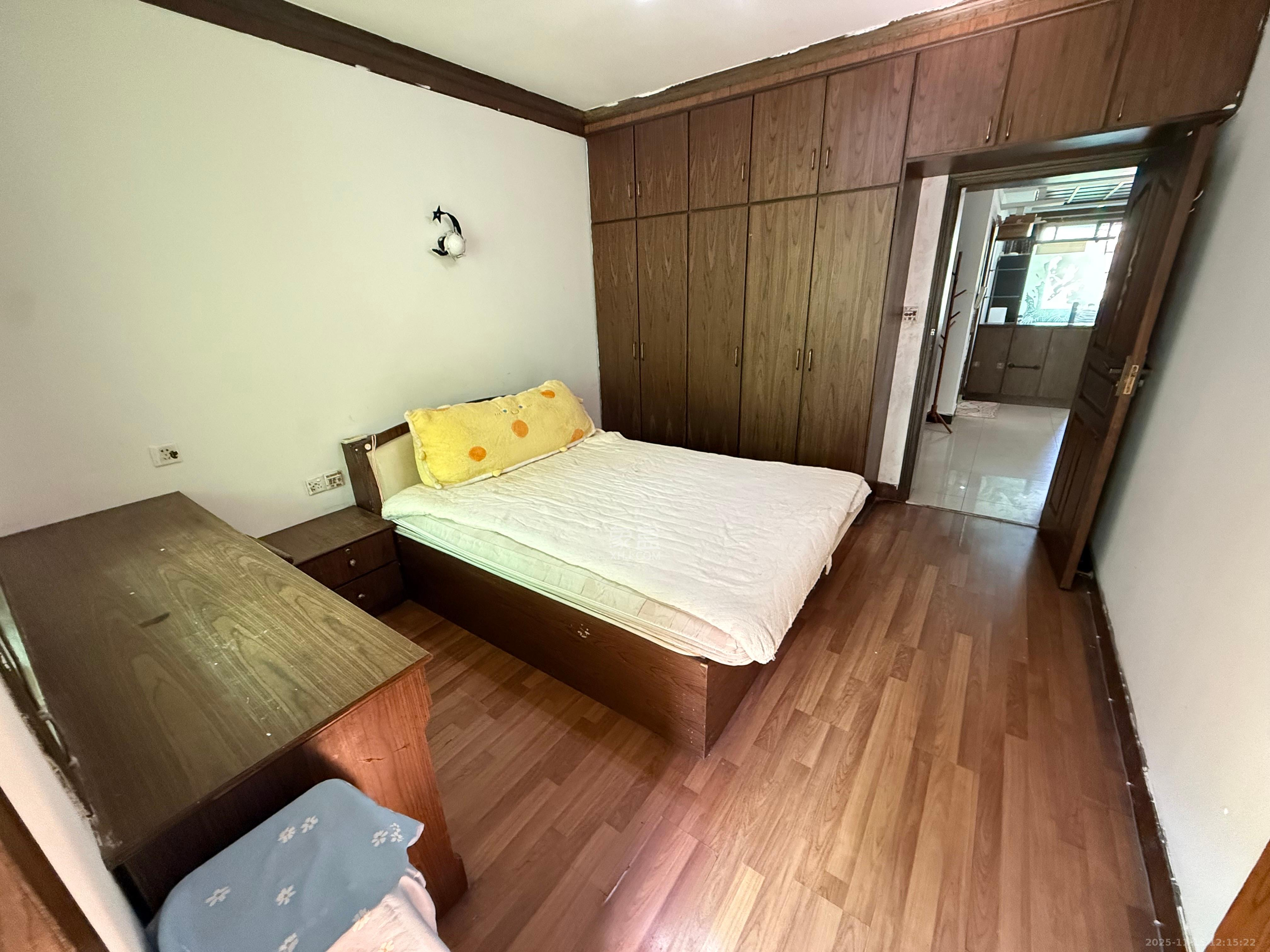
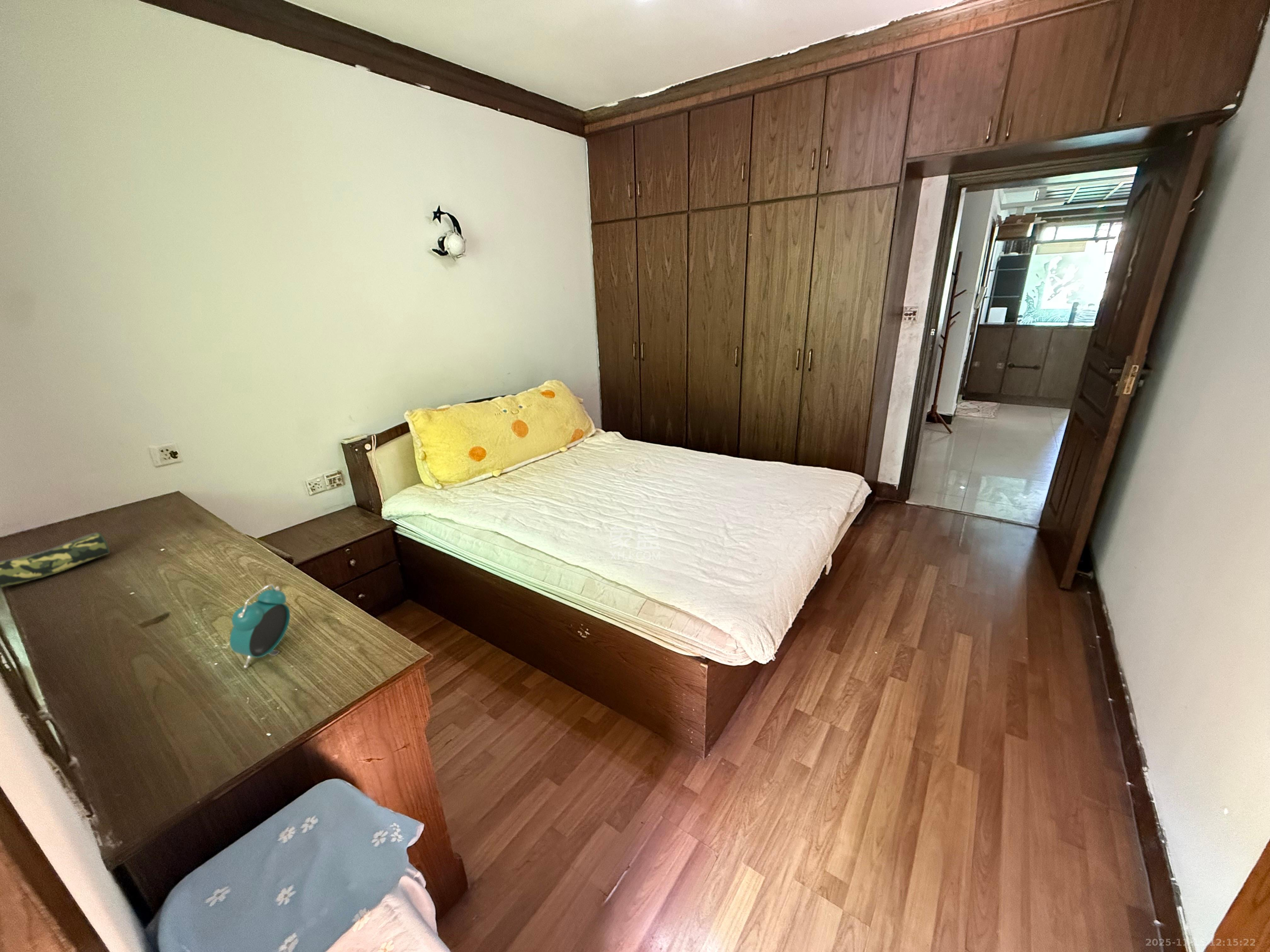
+ pencil case (49, 560)
+ alarm clock (261, 623)
